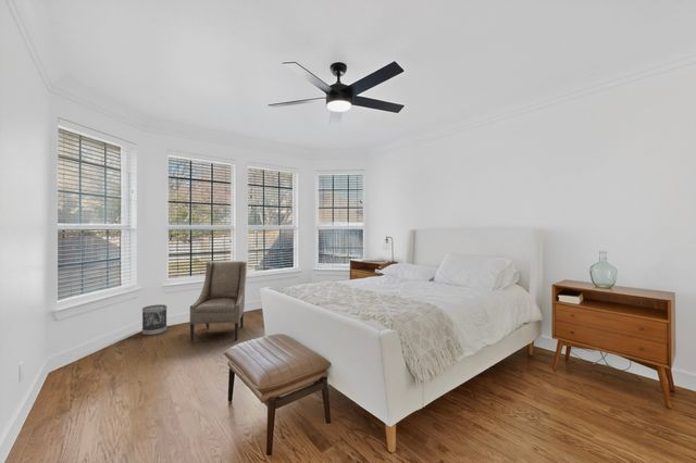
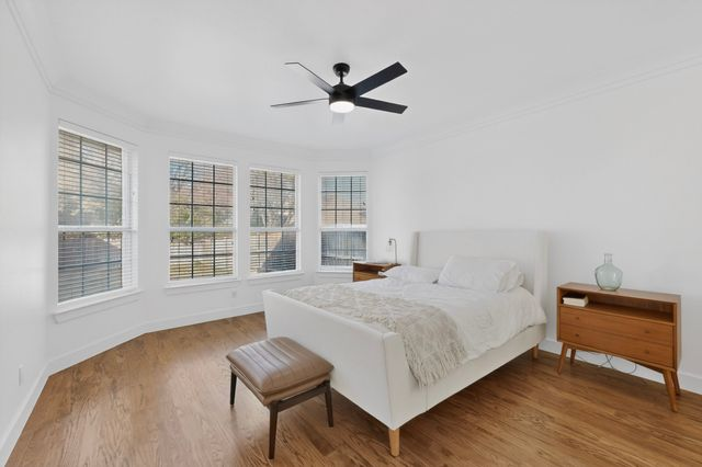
- wastebasket (154, 318)
- armchair (223, 297)
